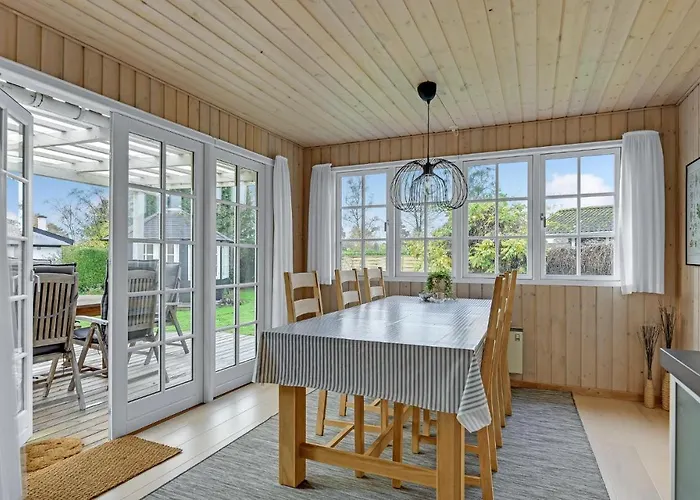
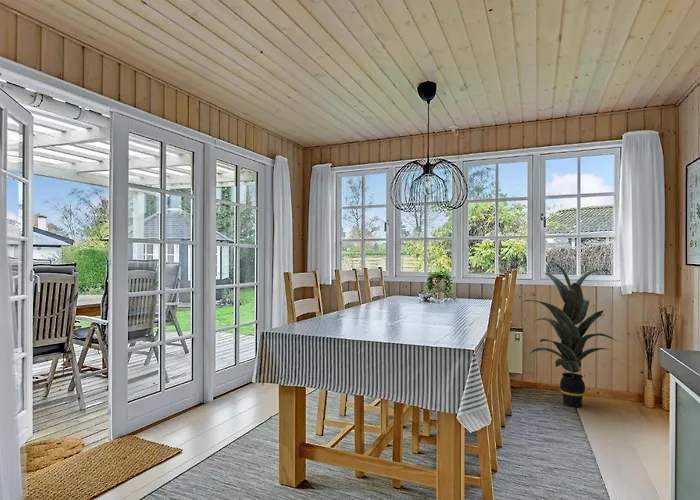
+ indoor plant (566, 331)
